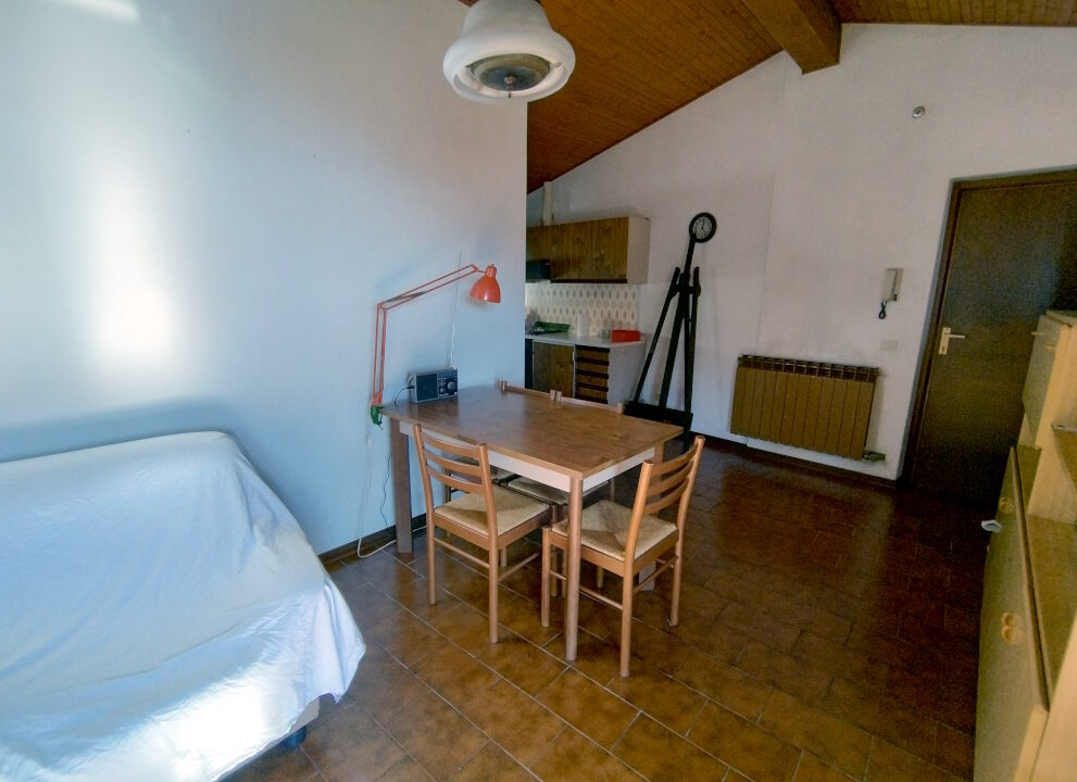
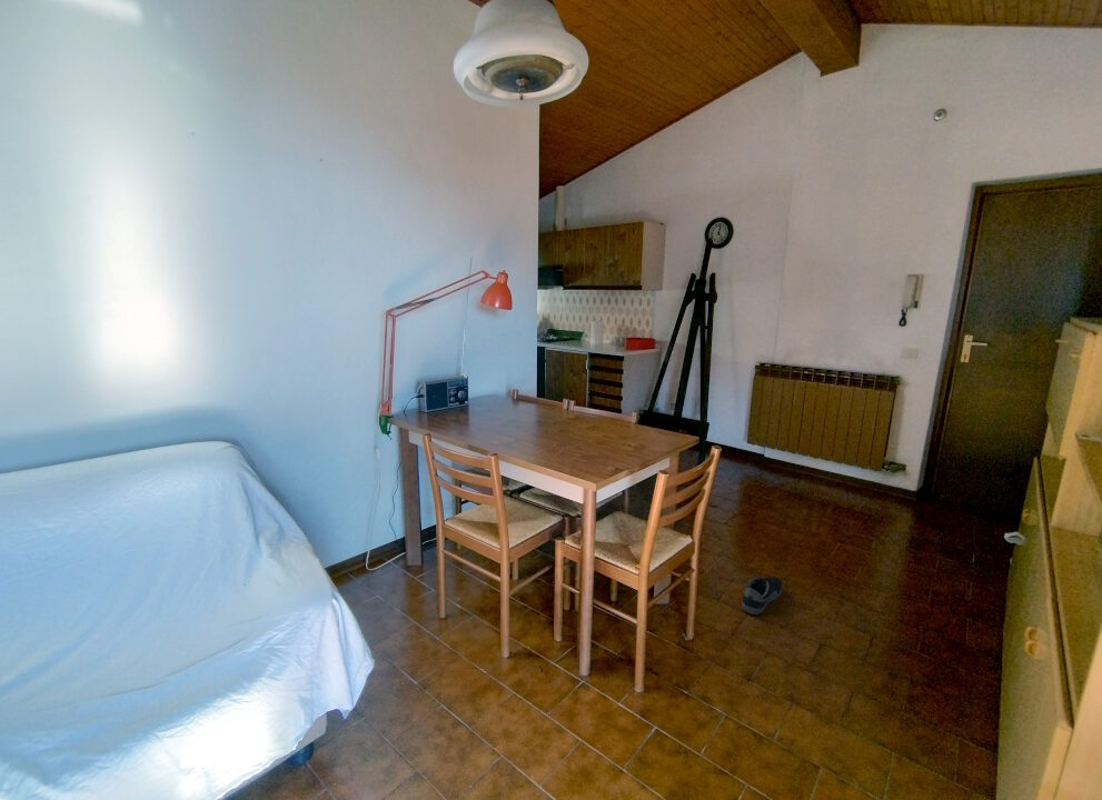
+ shoe (763, 588)
